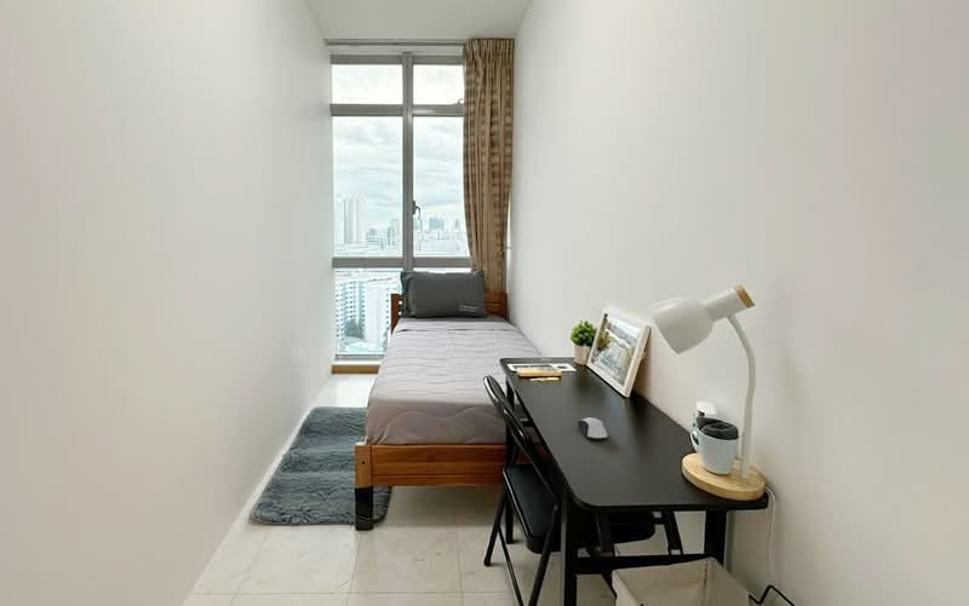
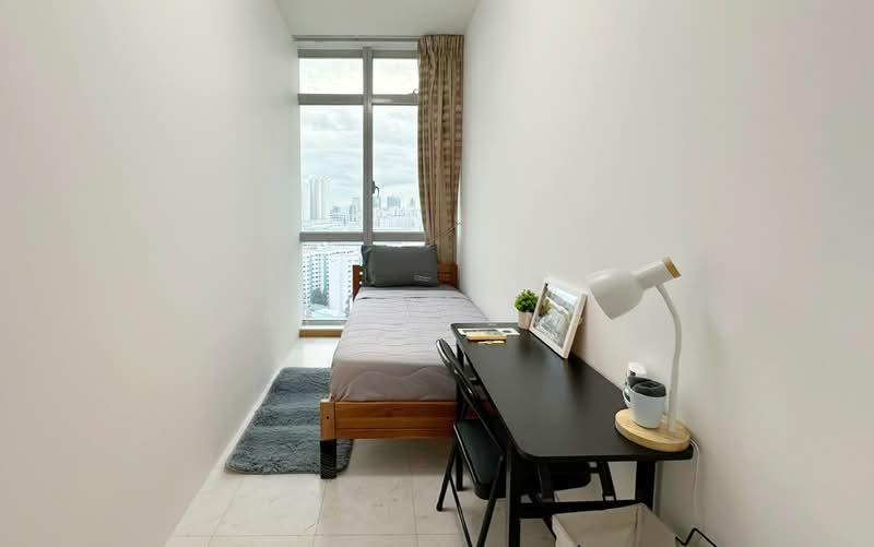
- computer mouse (592, 426)
